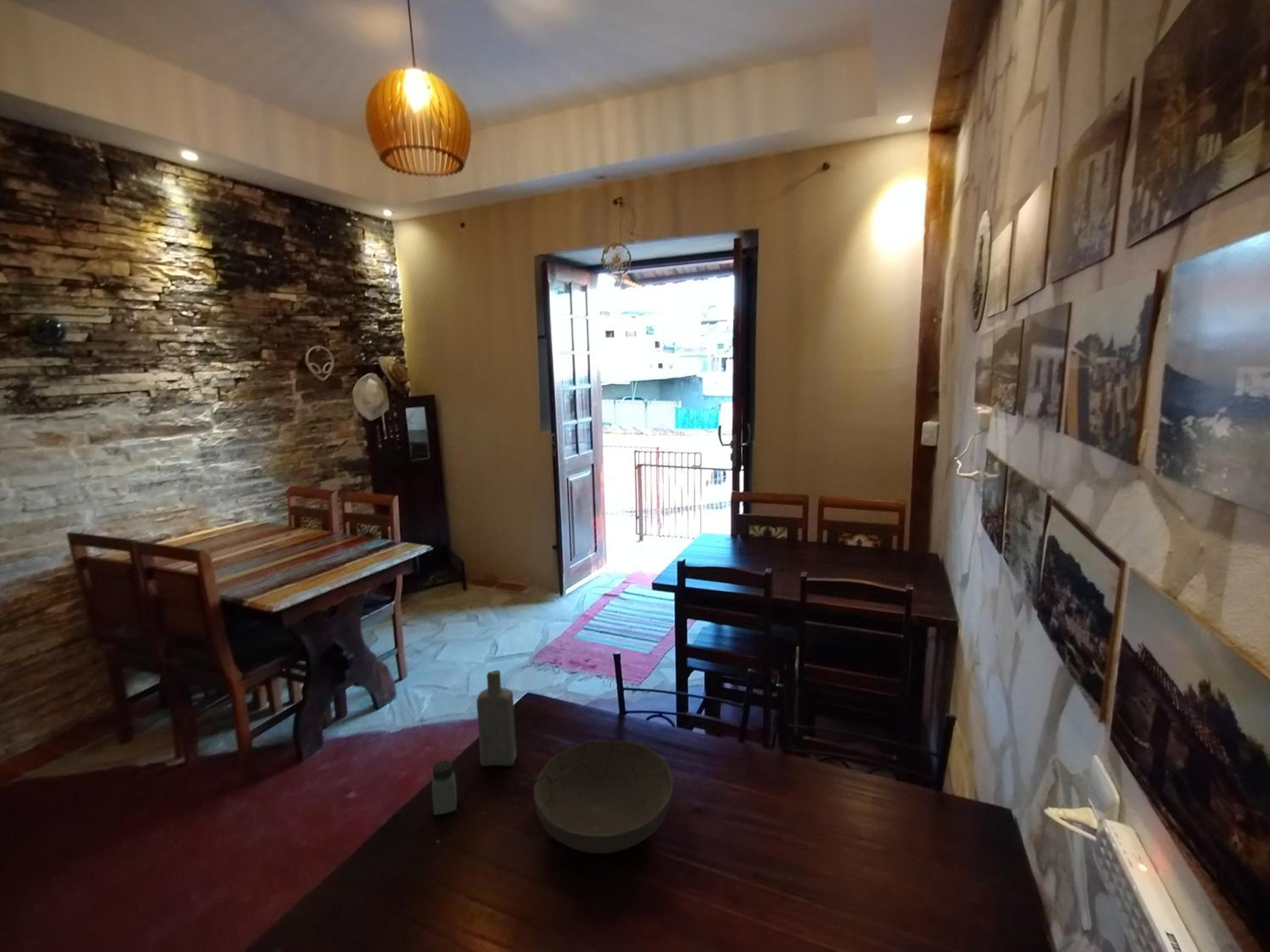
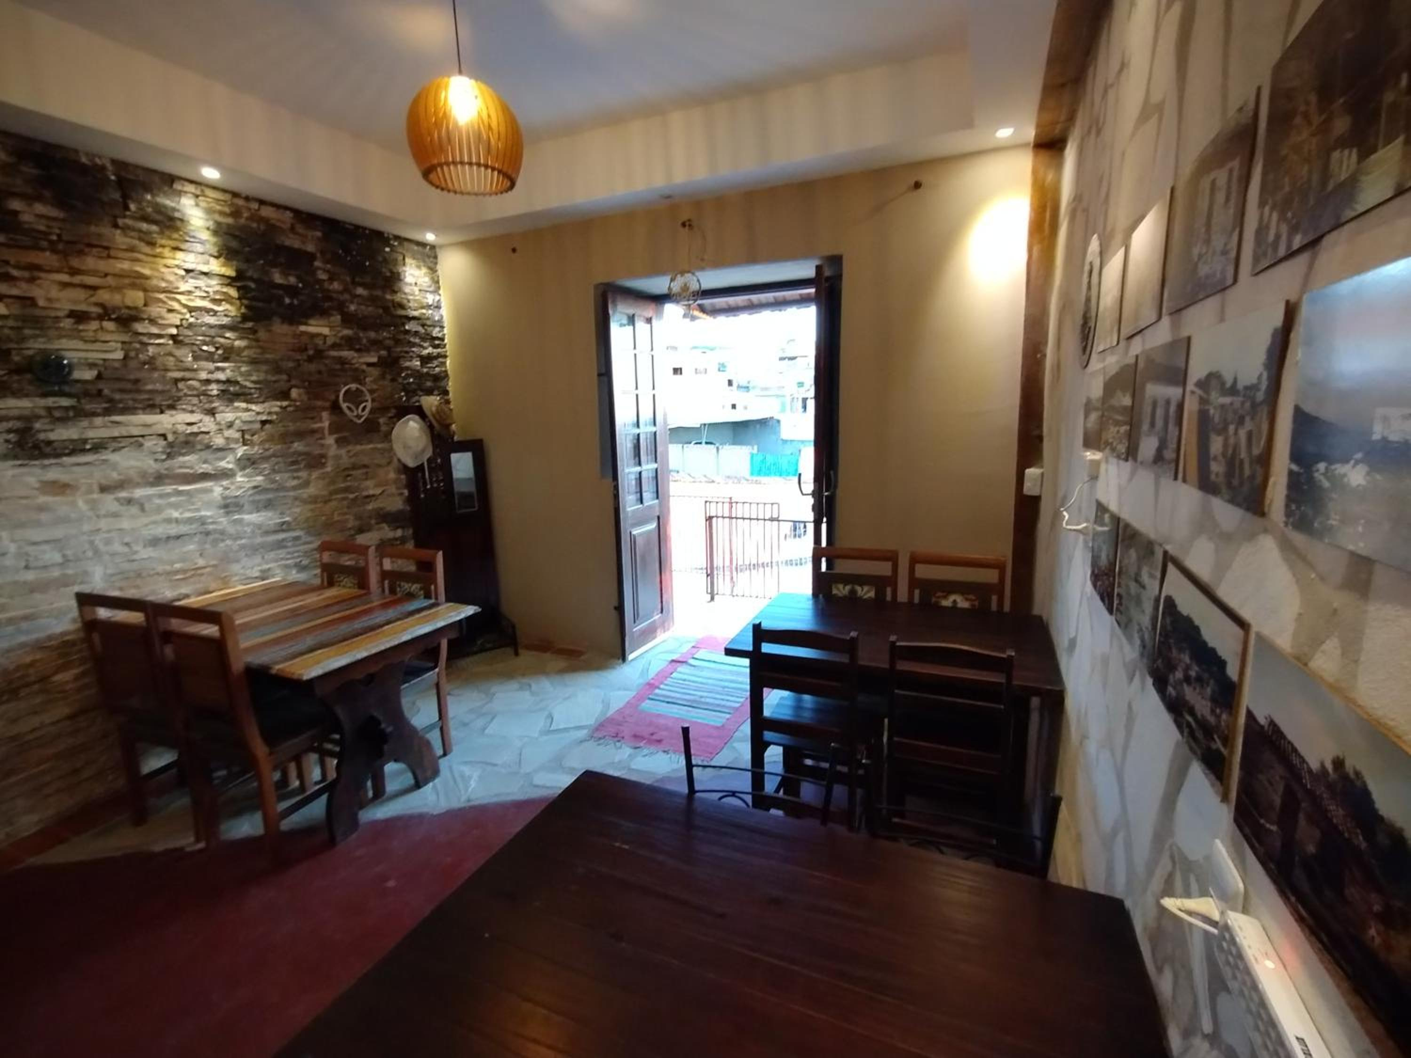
- bowl (604, 801)
- saltshaker (444, 786)
- bottle (496, 715)
